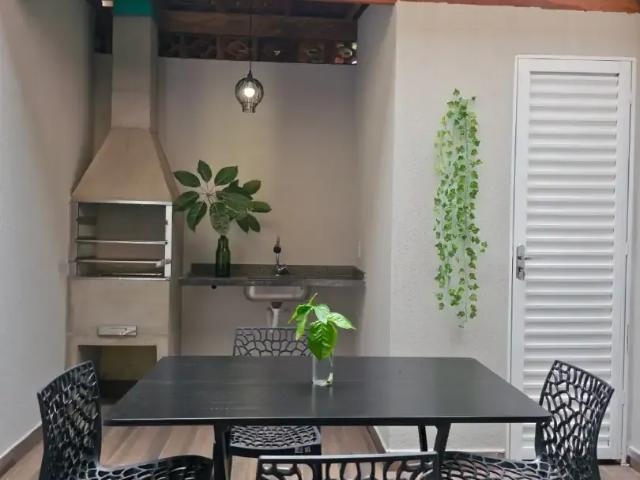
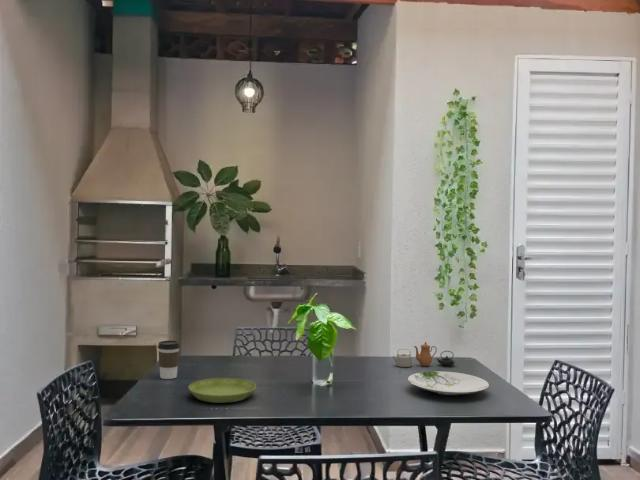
+ teapot (423, 353)
+ saucer (222, 390)
+ coffee cup (168, 359)
+ plate (447, 386)
